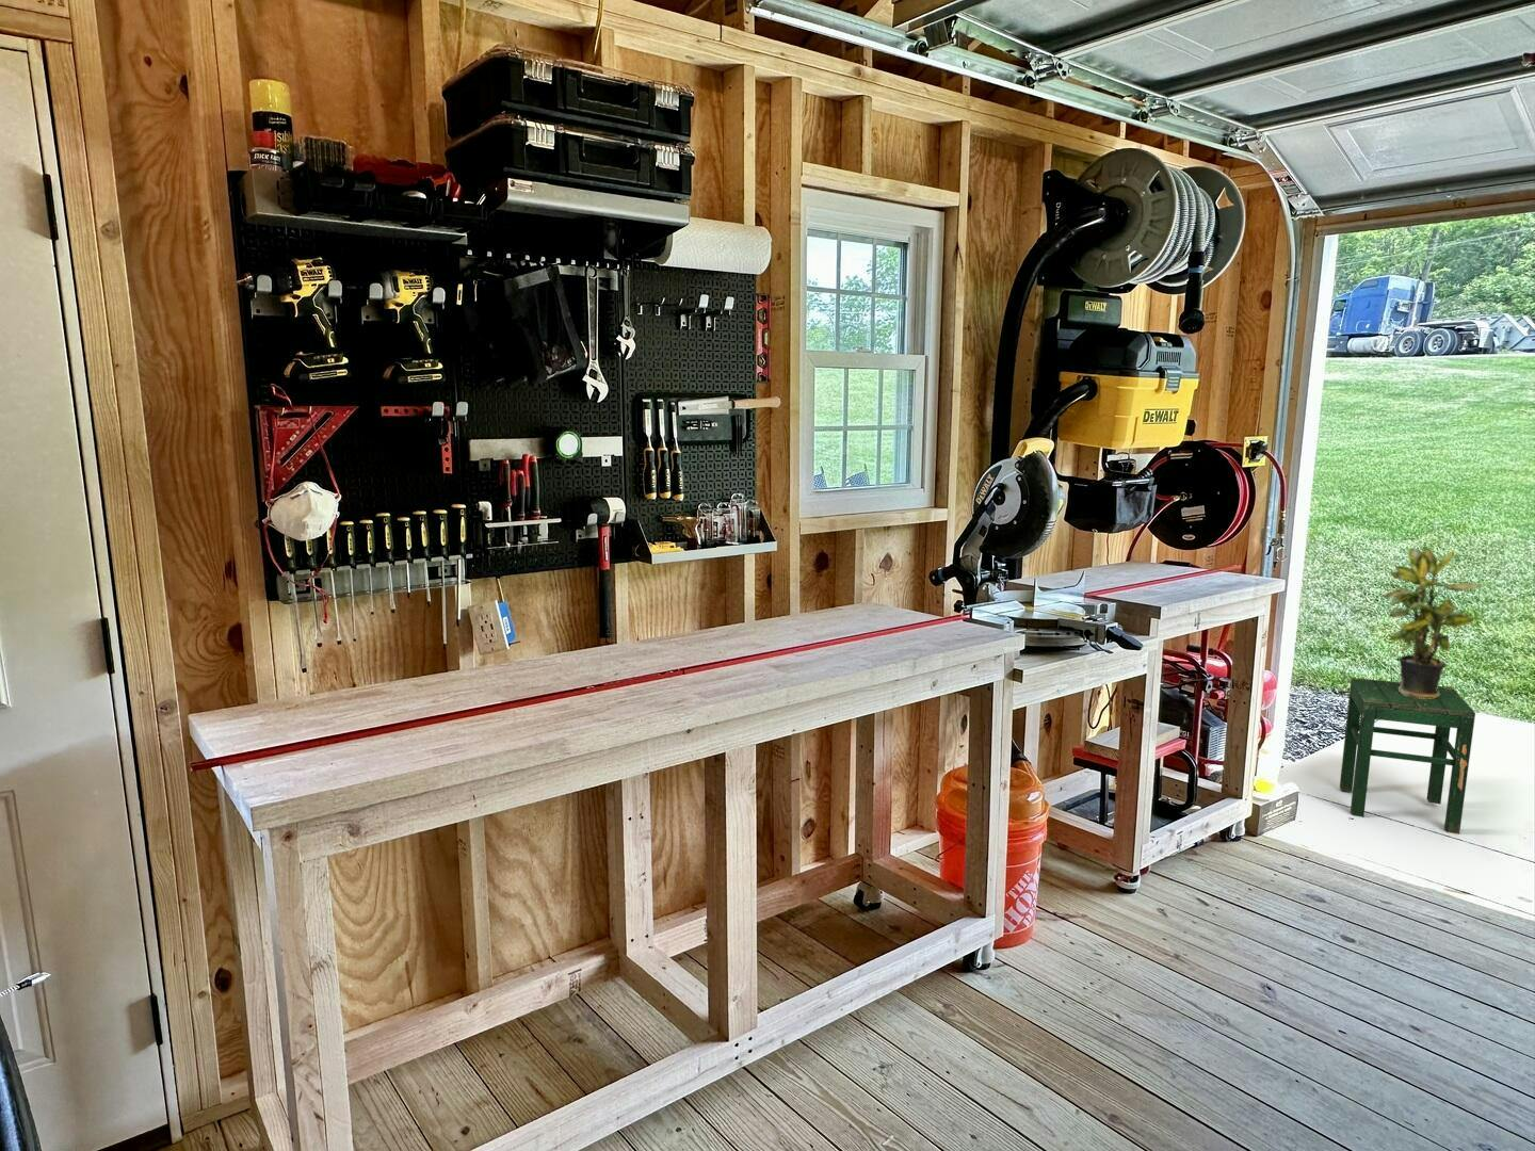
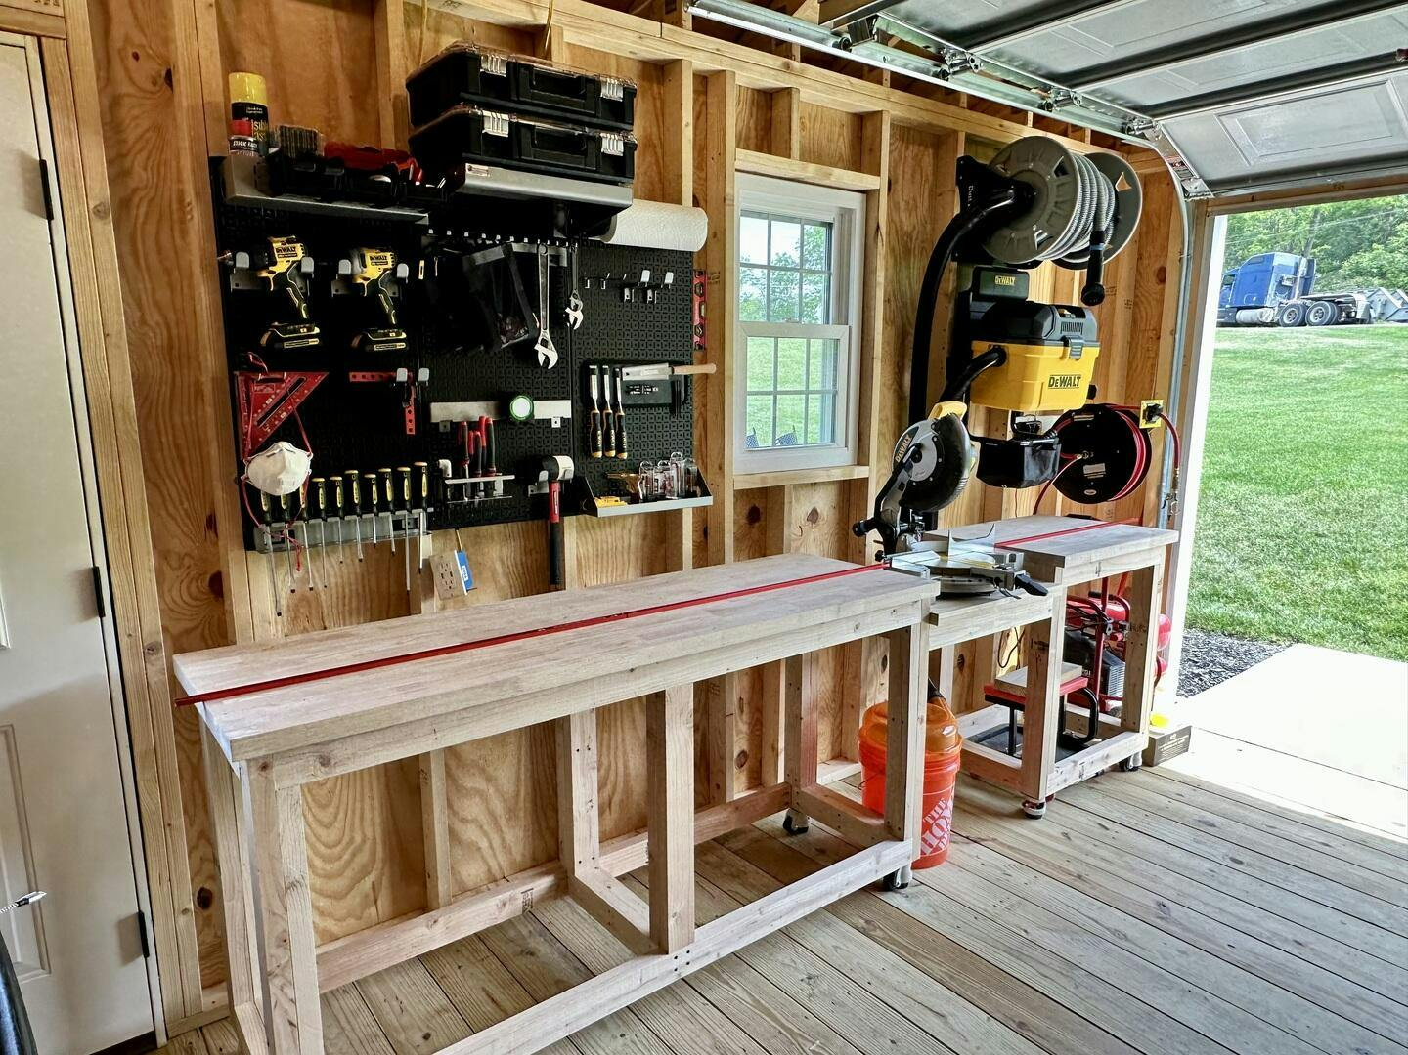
- stool (1402, 753)
- potted plant (1423, 623)
